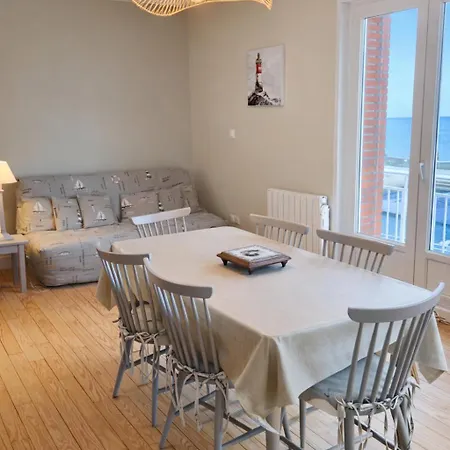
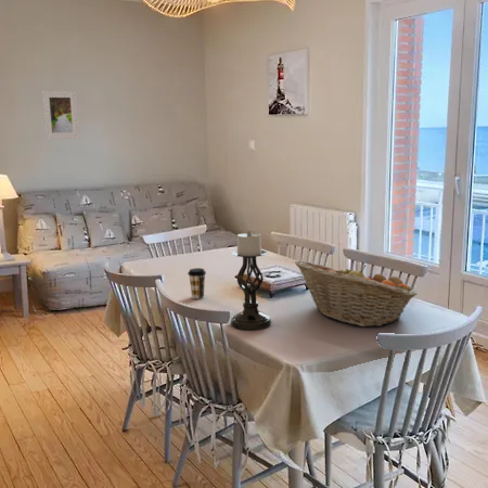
+ fruit basket (352, 287)
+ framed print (61, 115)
+ coffee cup (196, 283)
+ candle holder (249, 278)
